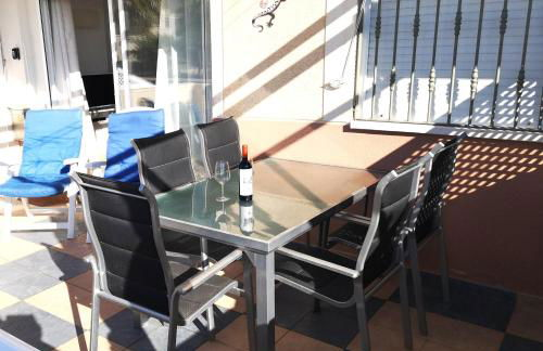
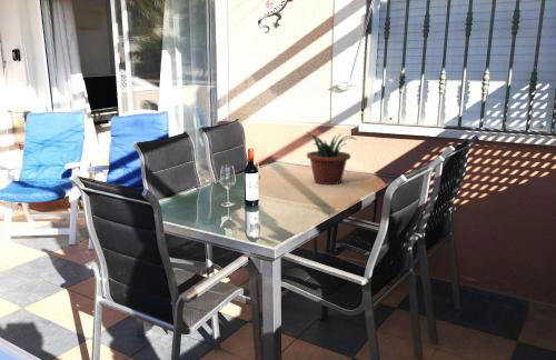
+ potted plant (328, 158)
